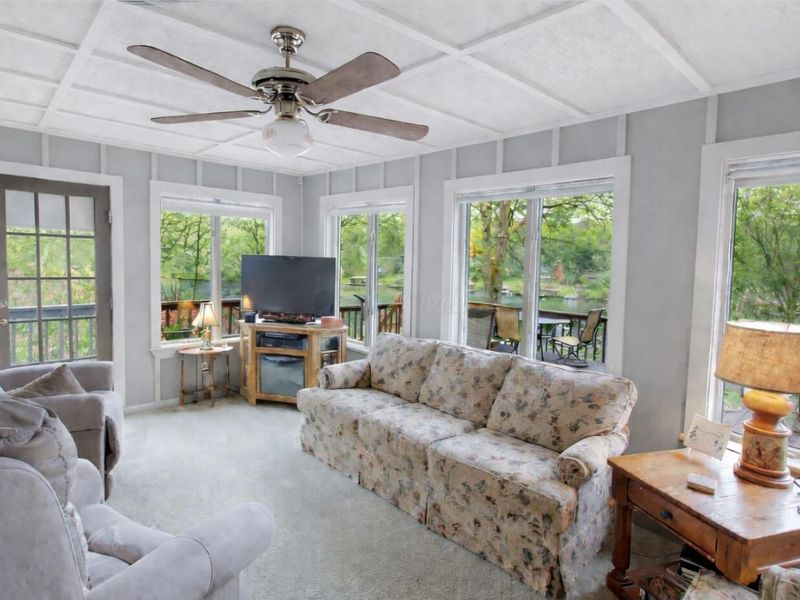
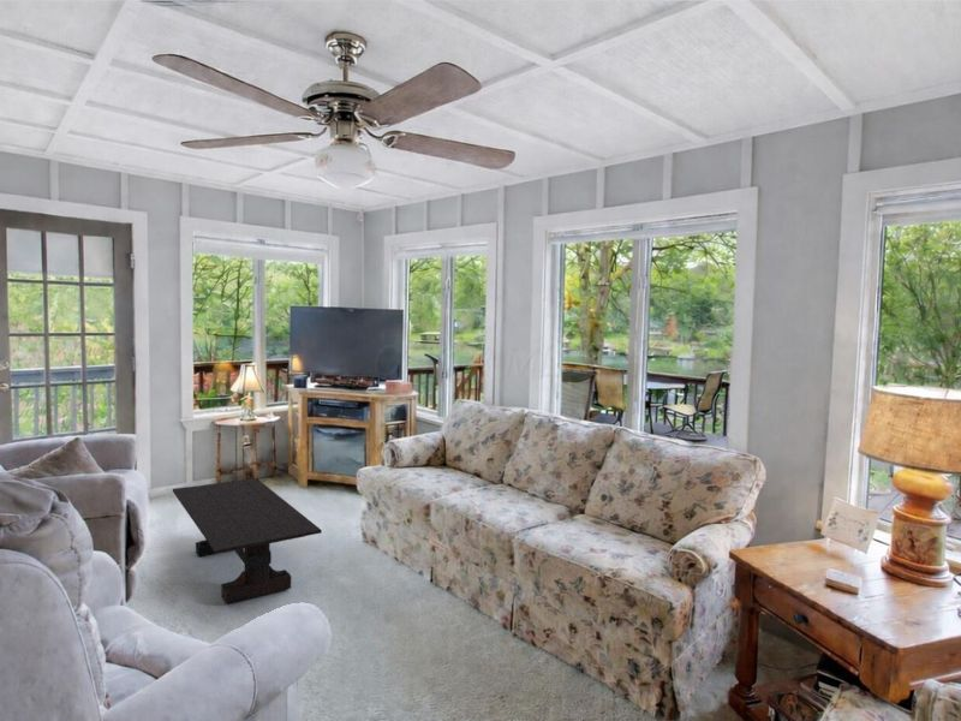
+ coffee table (239, 538)
